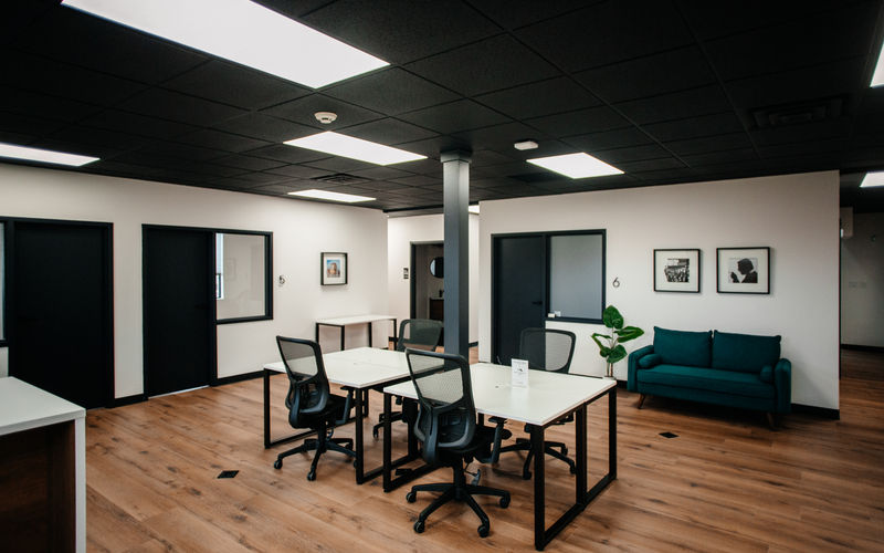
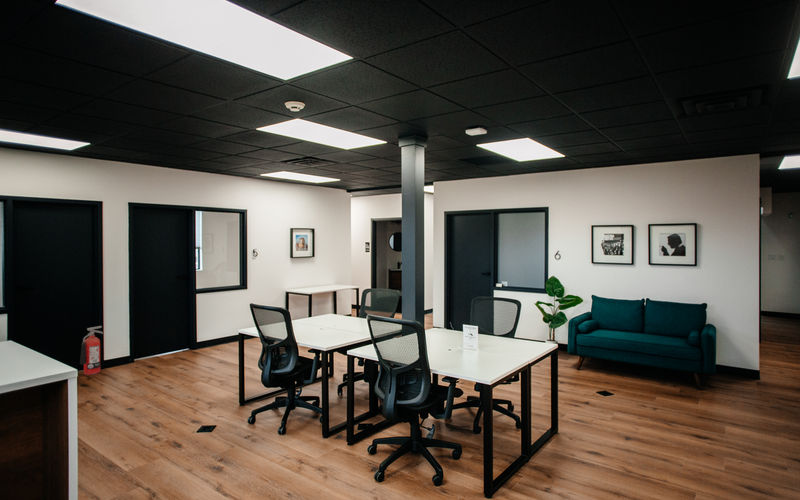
+ fire extinguisher (91, 350)
